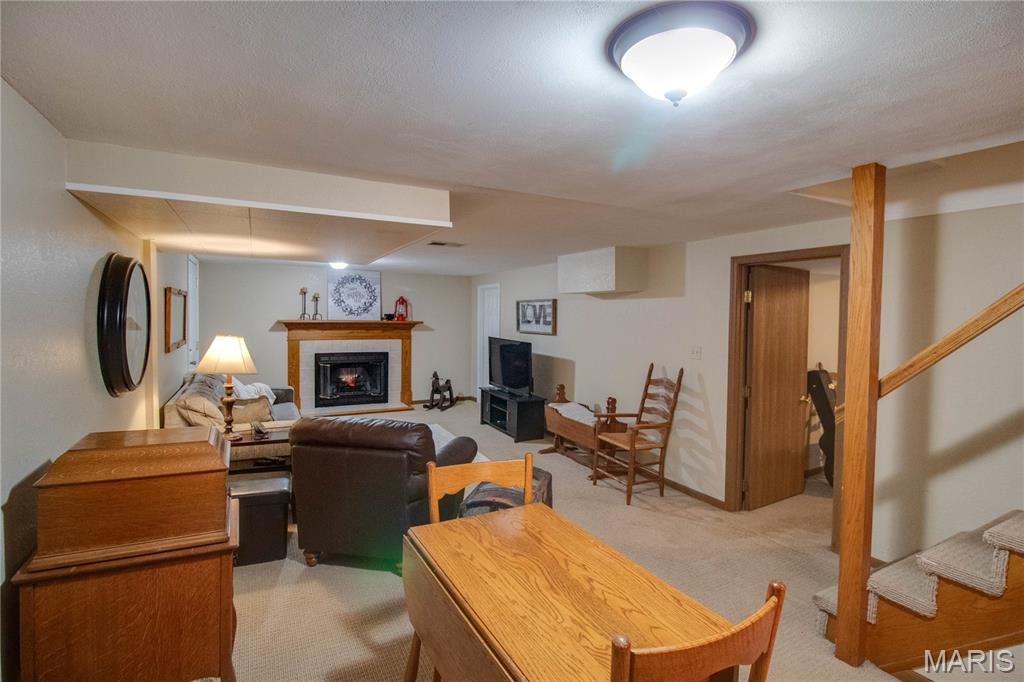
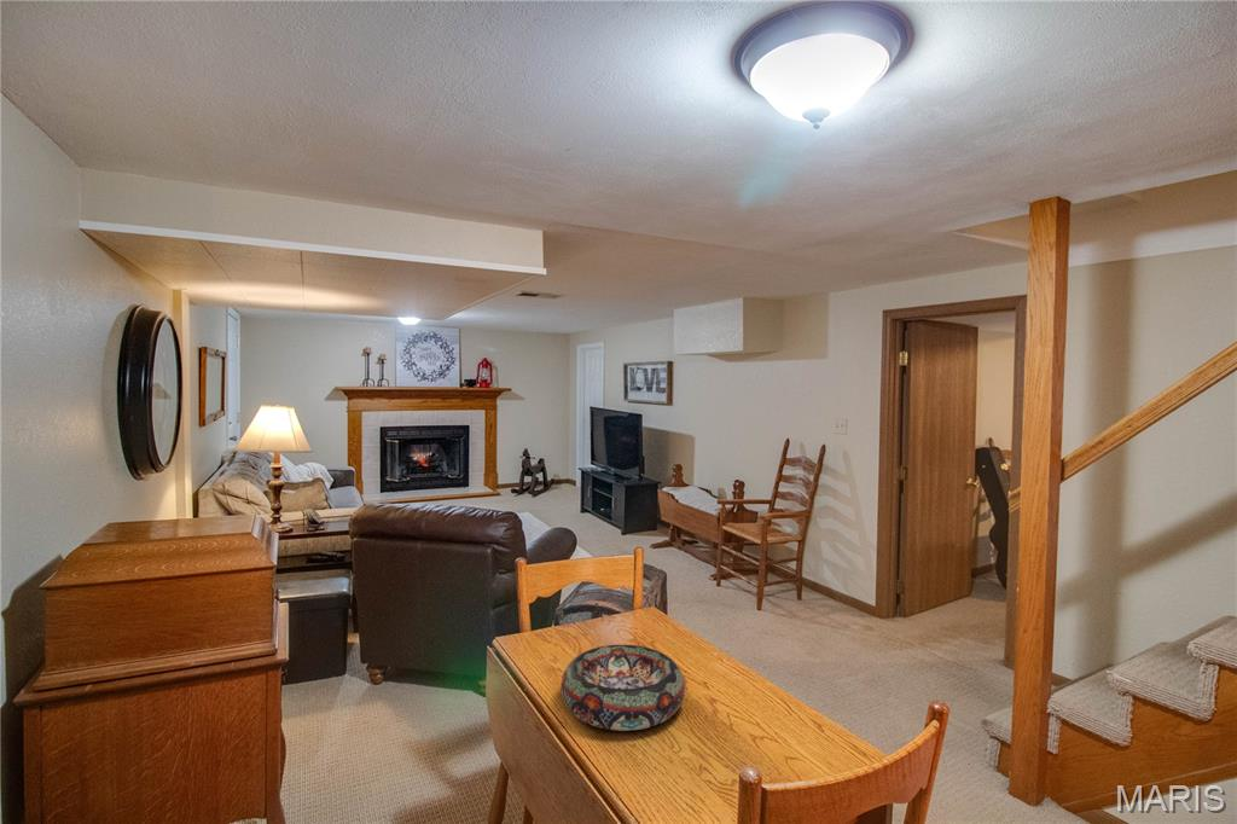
+ decorative bowl (622, 685)
